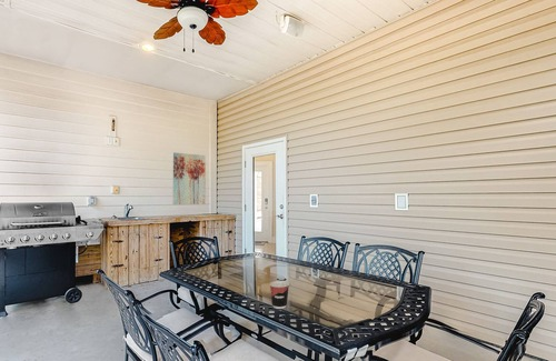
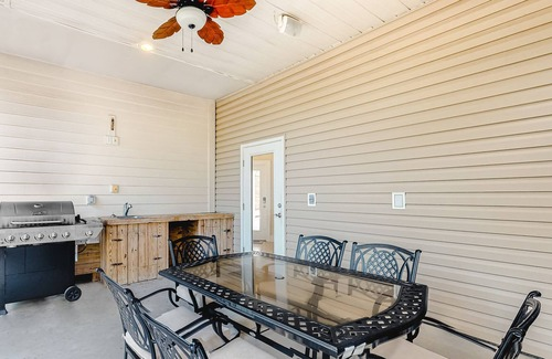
- wall art (189, 179)
- cup (279, 294)
